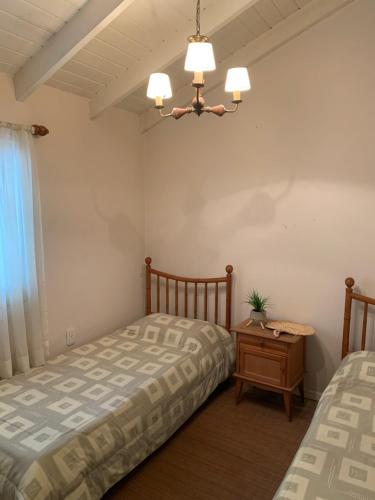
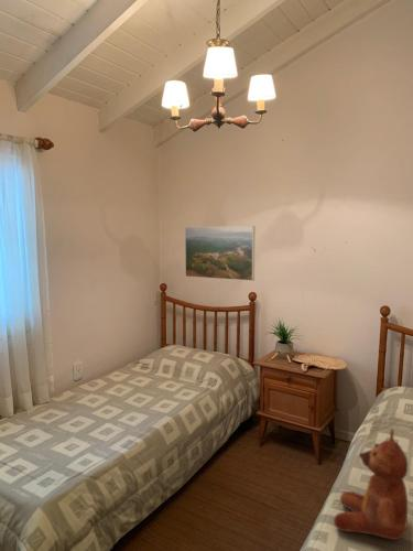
+ teddy bear (372, 479)
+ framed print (218, 252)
